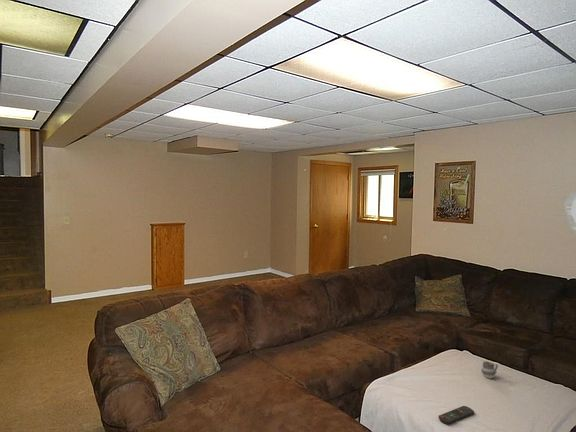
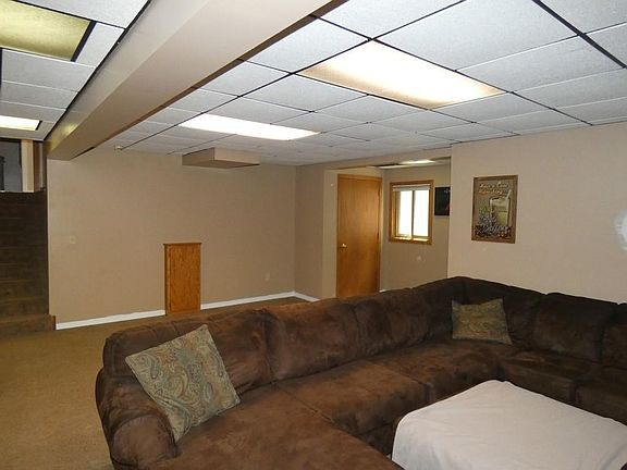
- remote control (456, 414)
- cup (489, 369)
